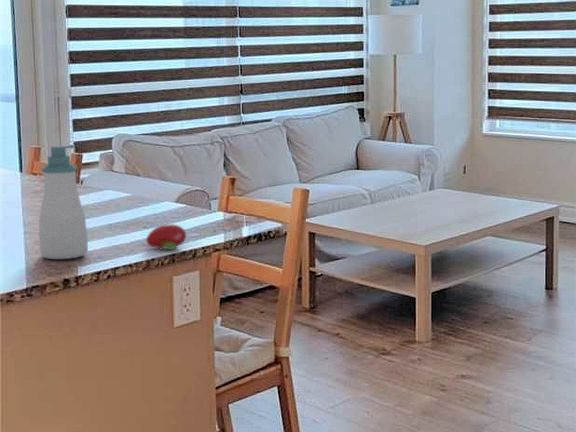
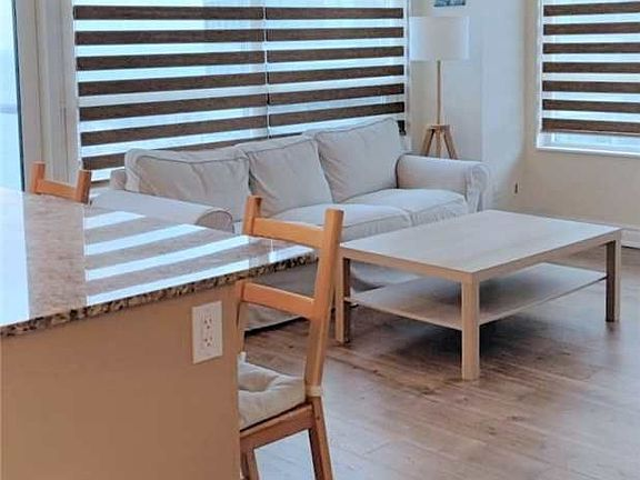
- fruit (166, 236)
- soap bottle (61, 201)
